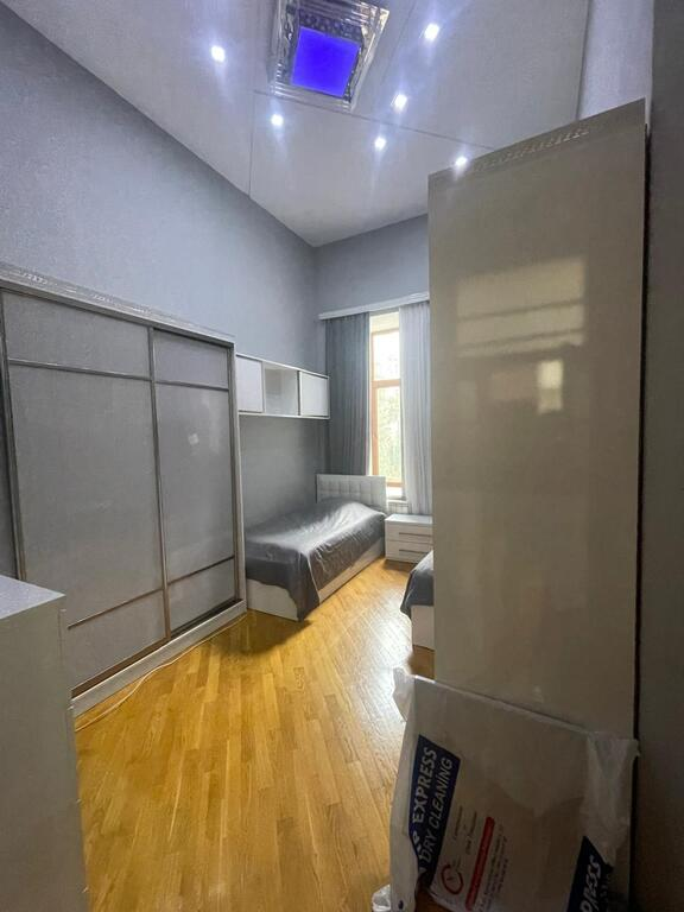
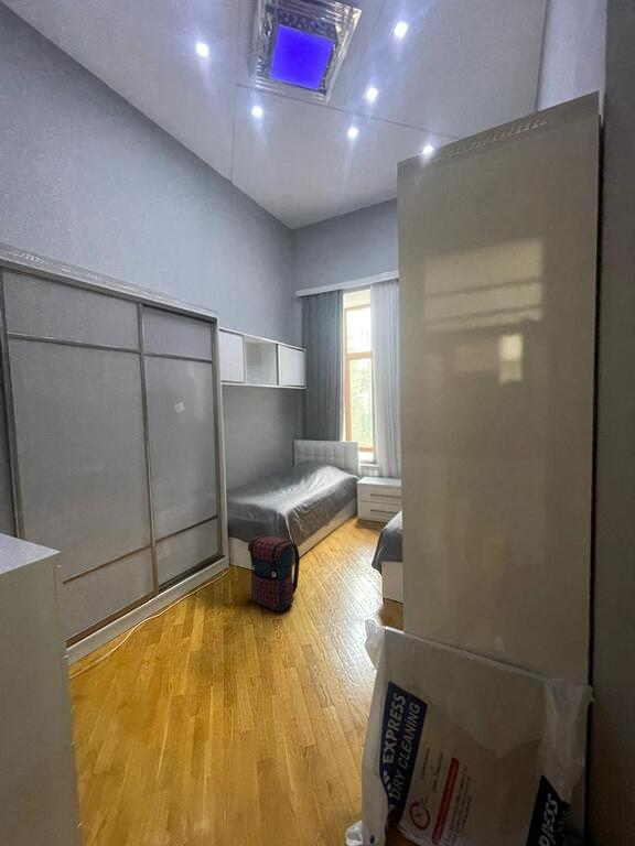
+ satchel (273, 568)
